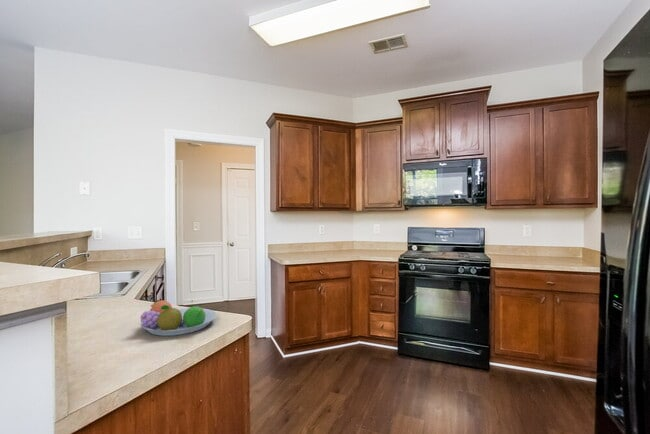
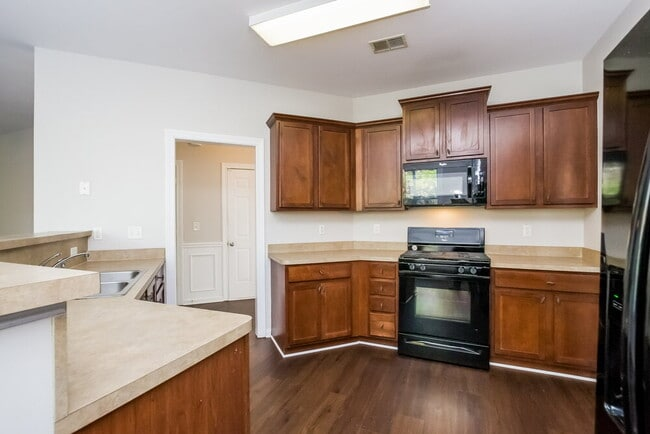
- fruit bowl (180, 312)
